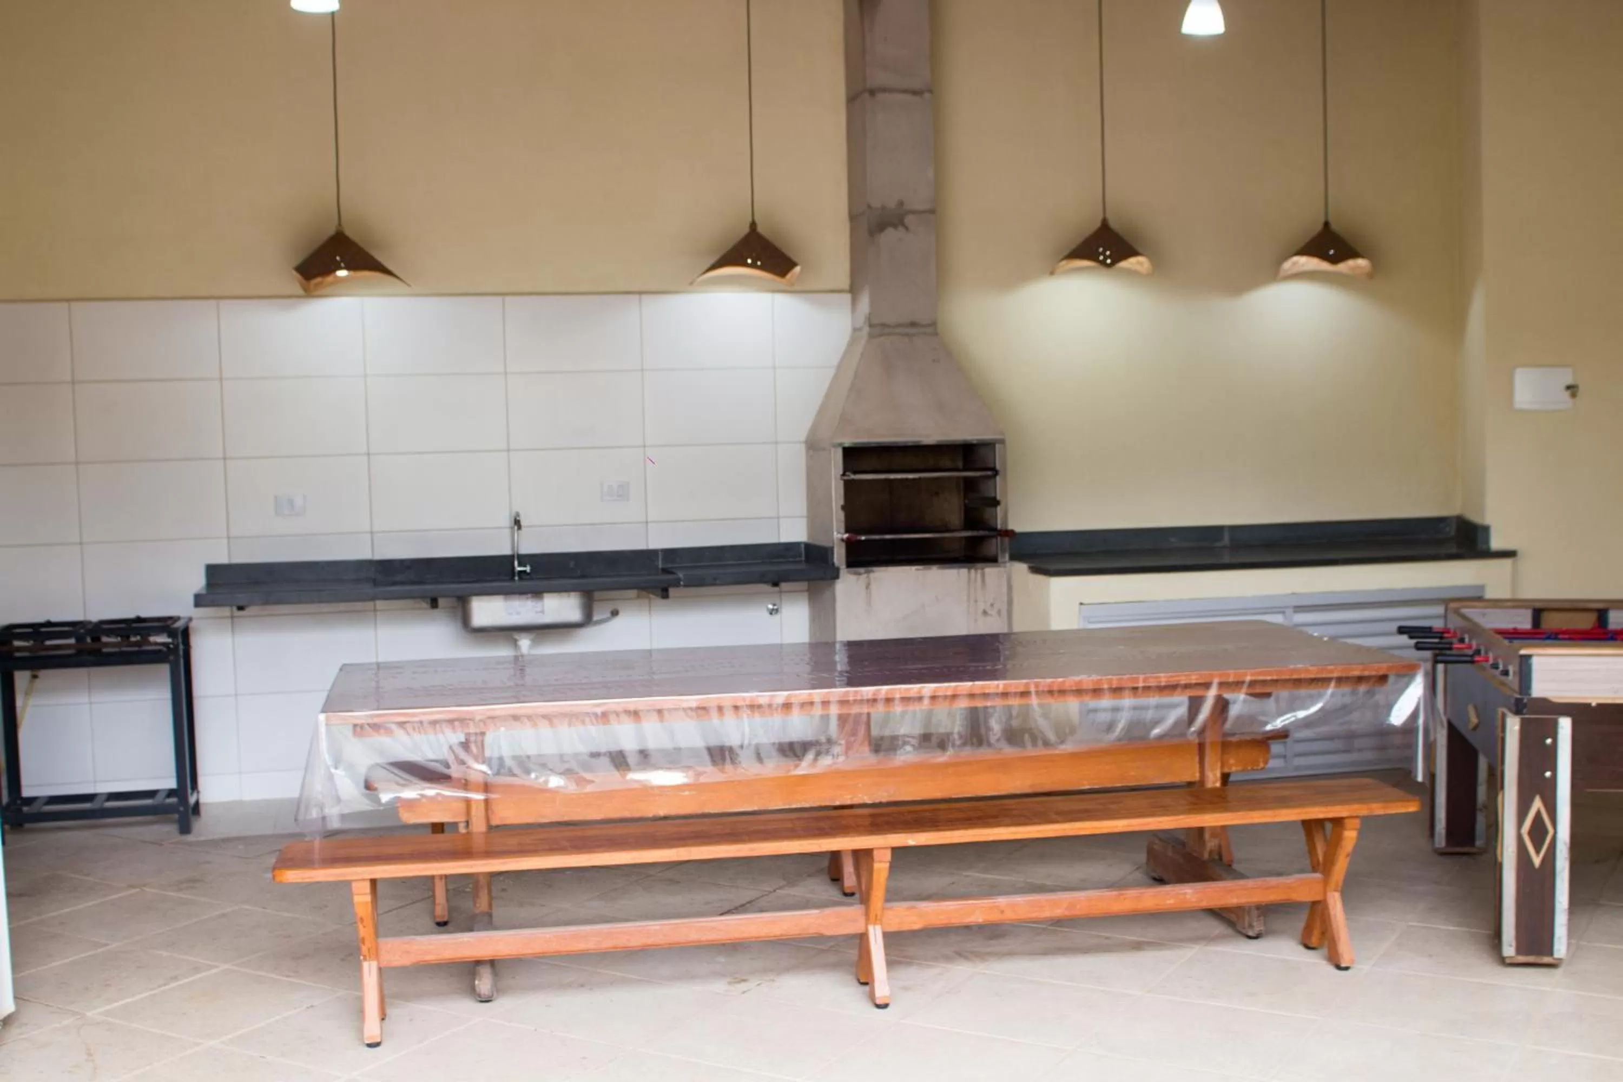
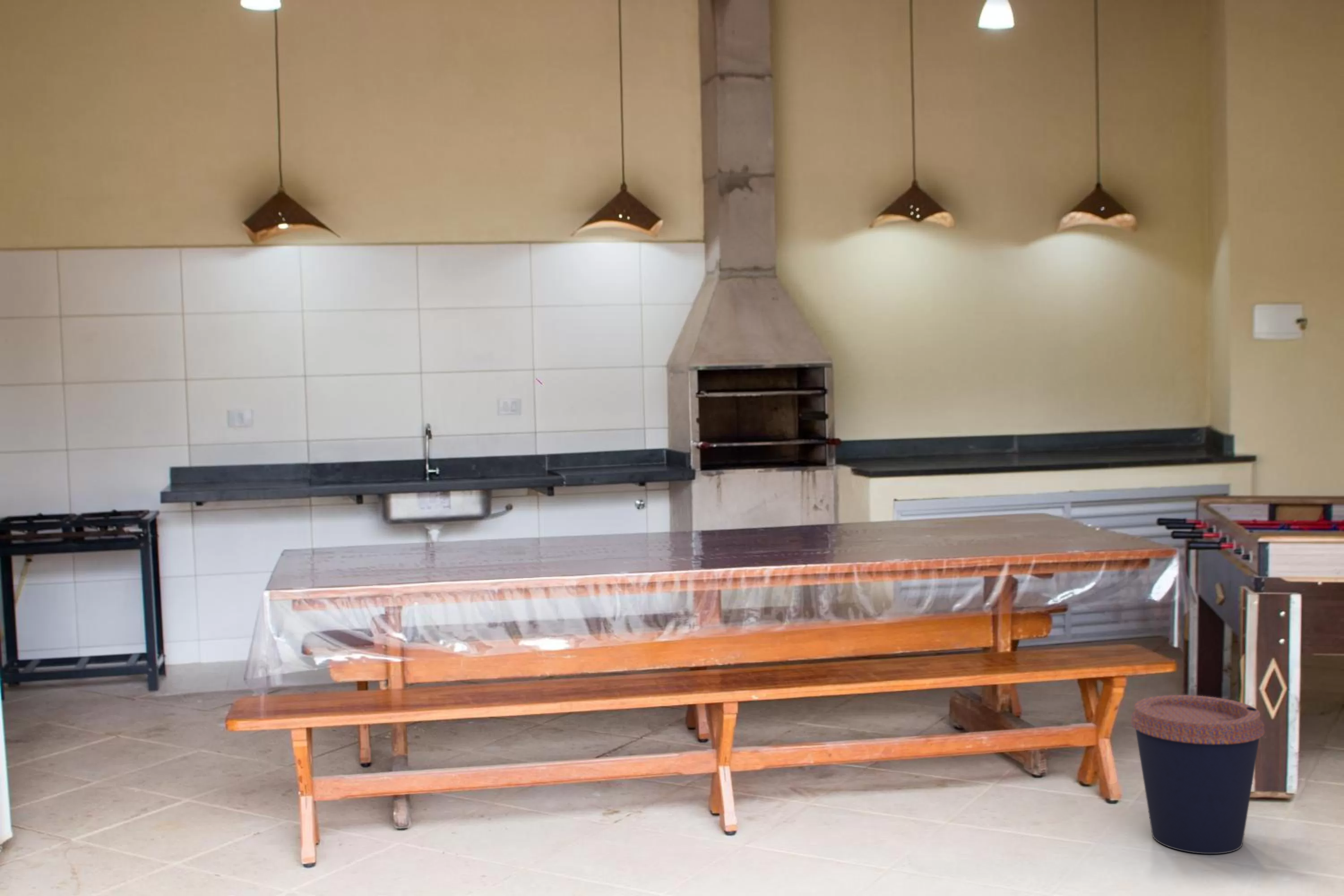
+ coffee cup (1196, 774)
